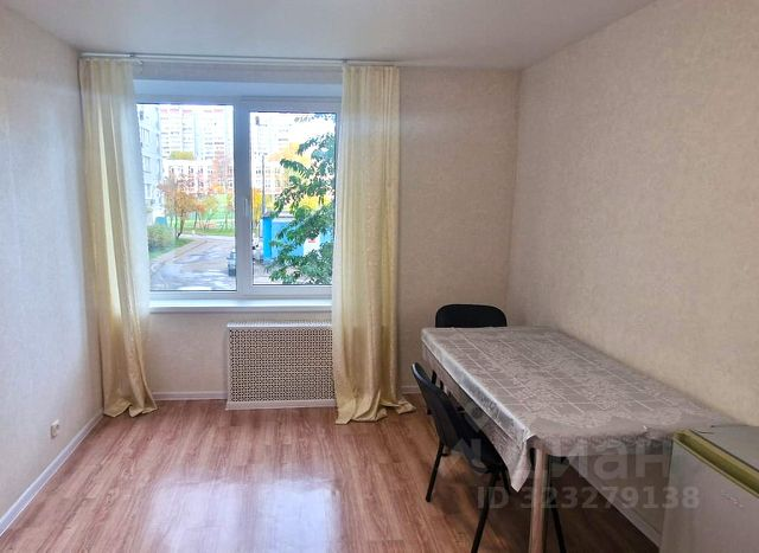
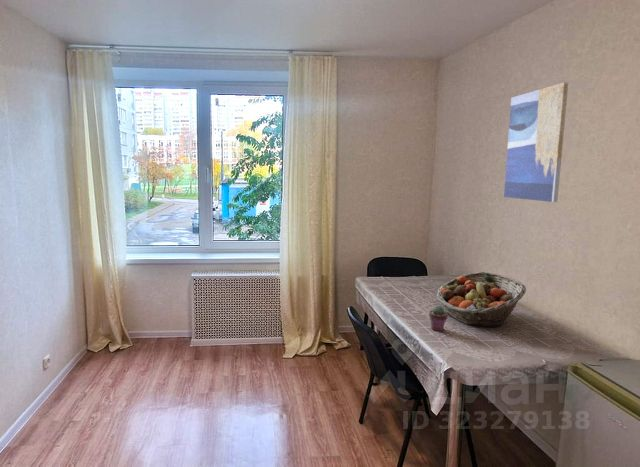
+ wall art (532, 146)
+ potted succulent (438, 317)
+ fruit basket (478, 297)
